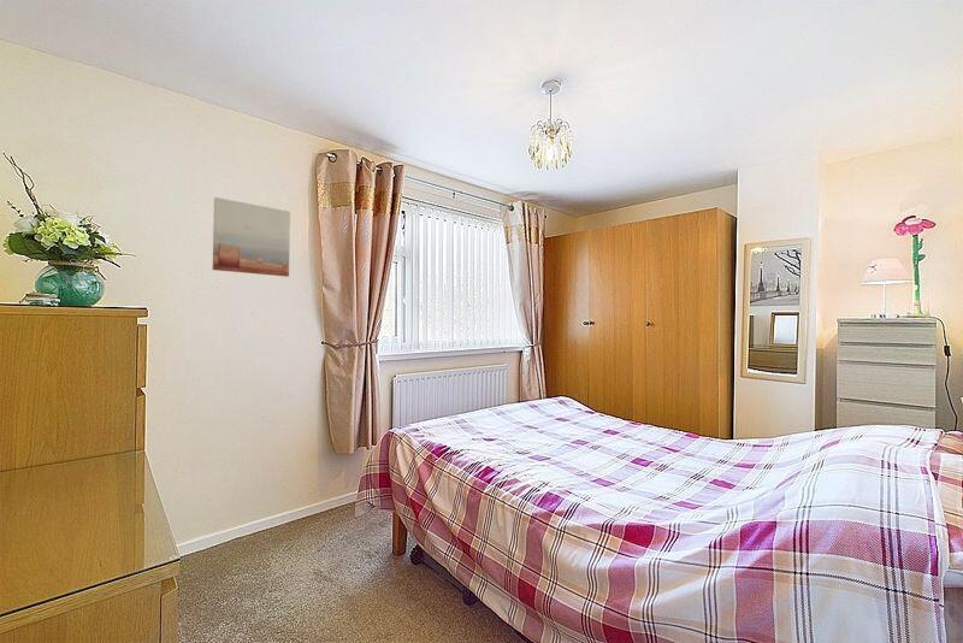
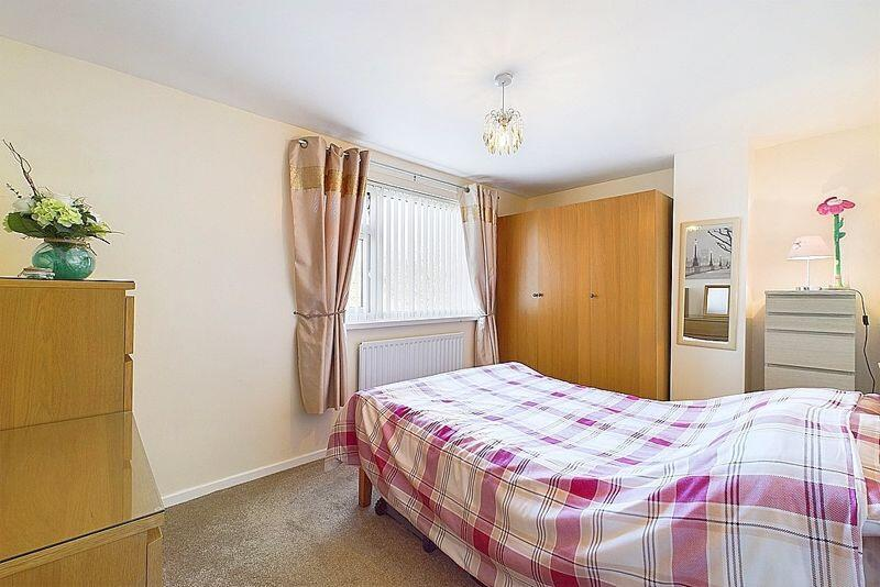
- wall art (253, 238)
